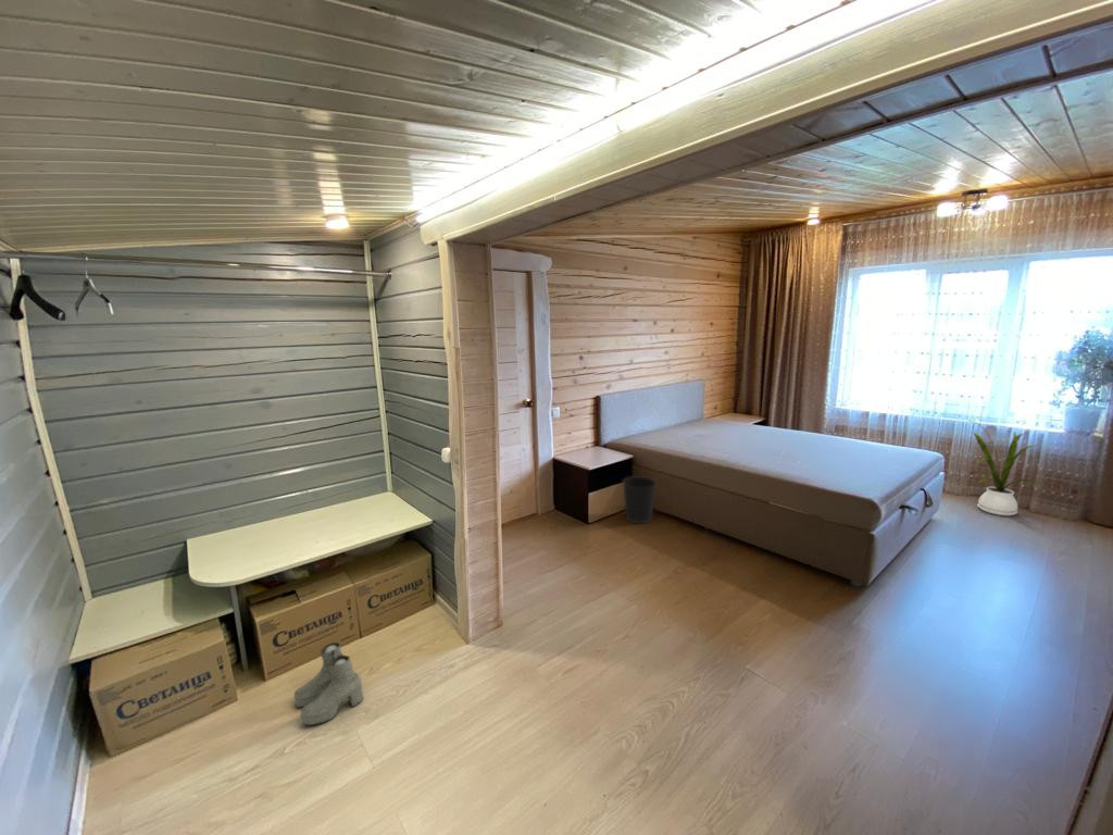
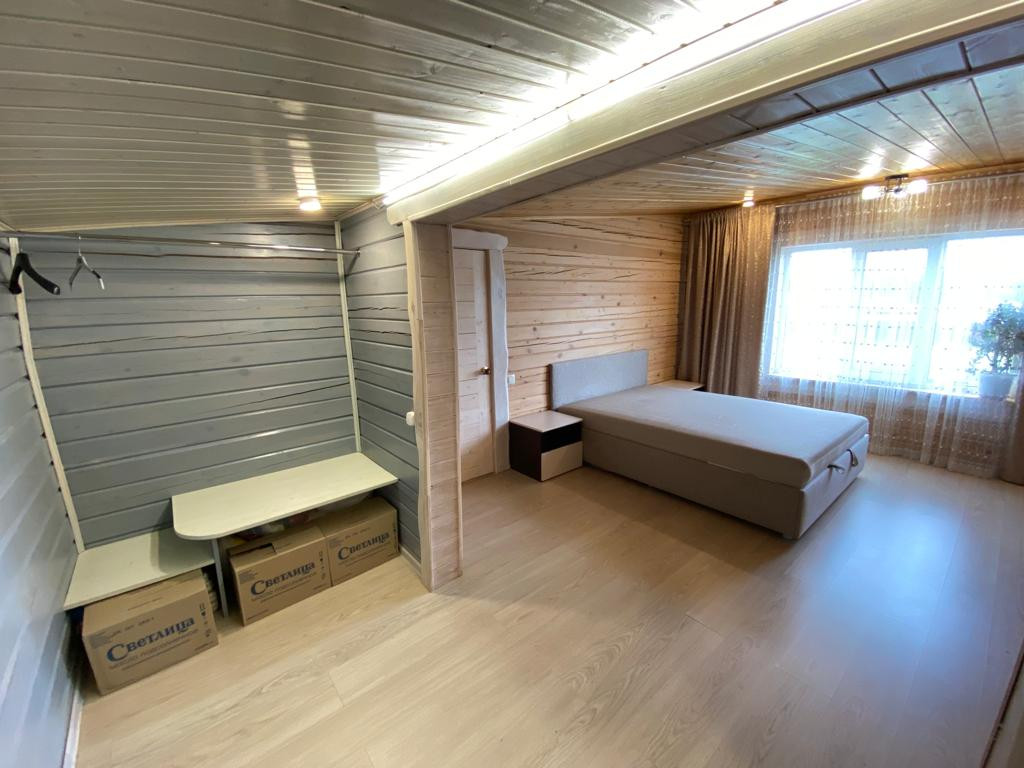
- house plant (997, 469)
- wastebasket (639, 500)
- boots (326, 680)
